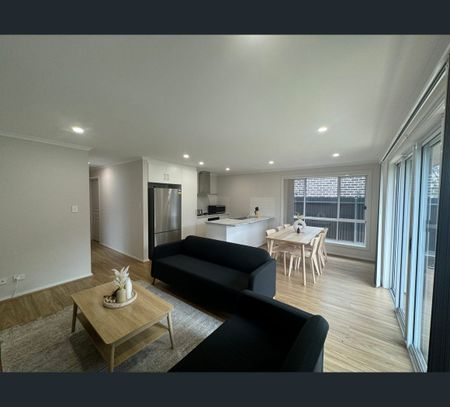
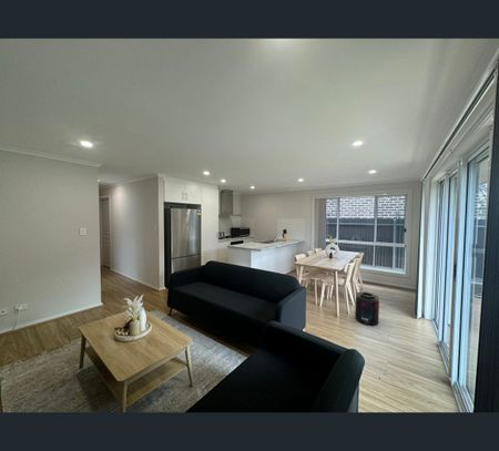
+ supplement container (366, 307)
